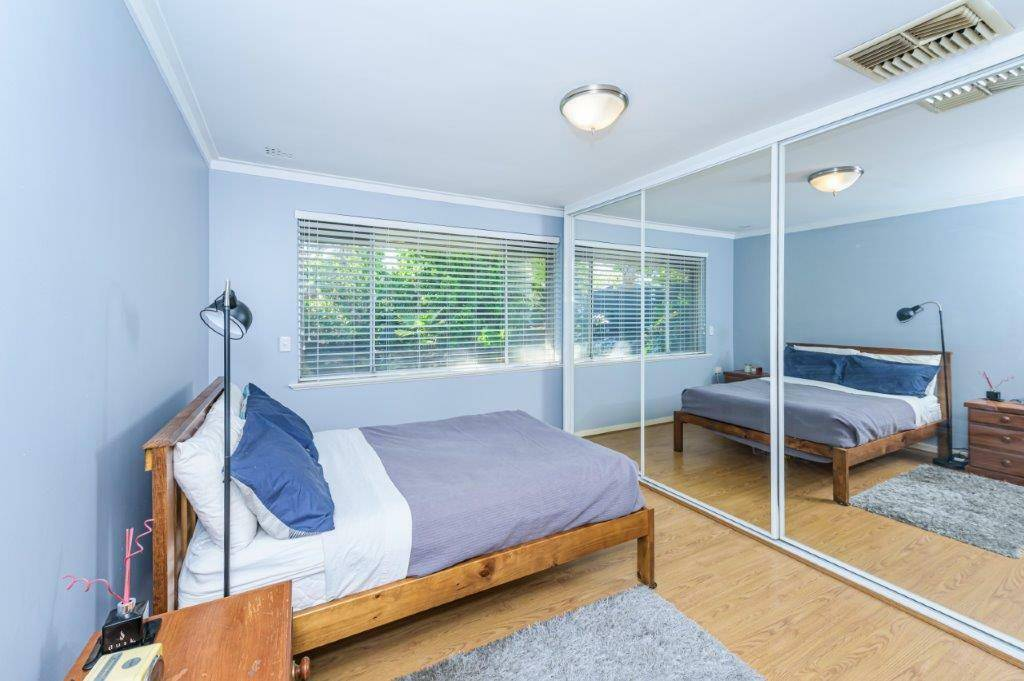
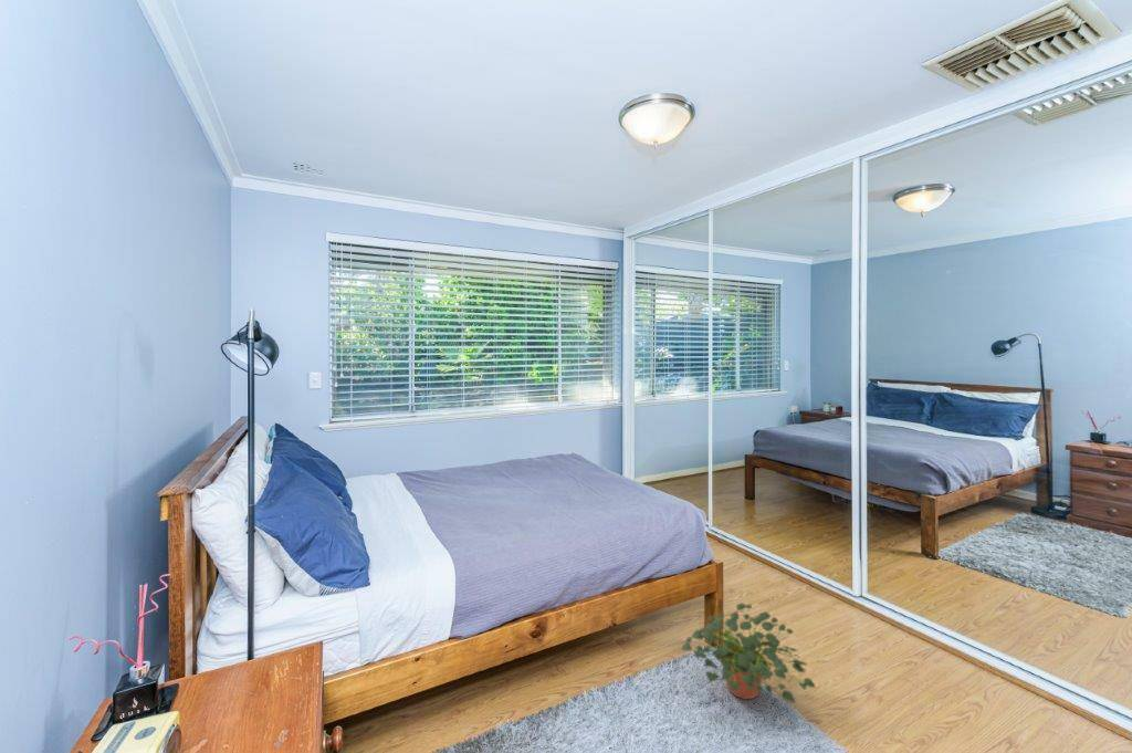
+ potted plant (751, 661)
